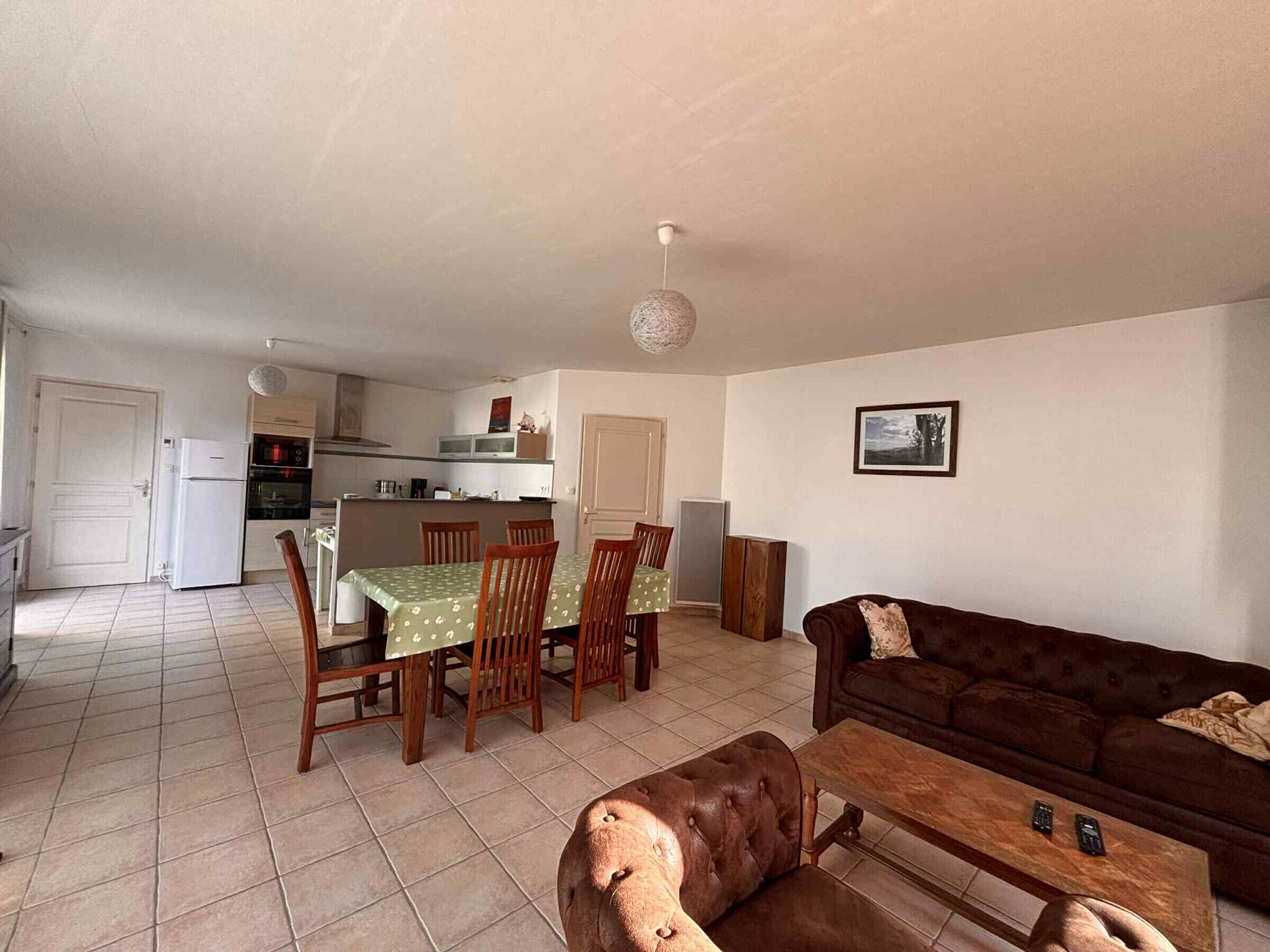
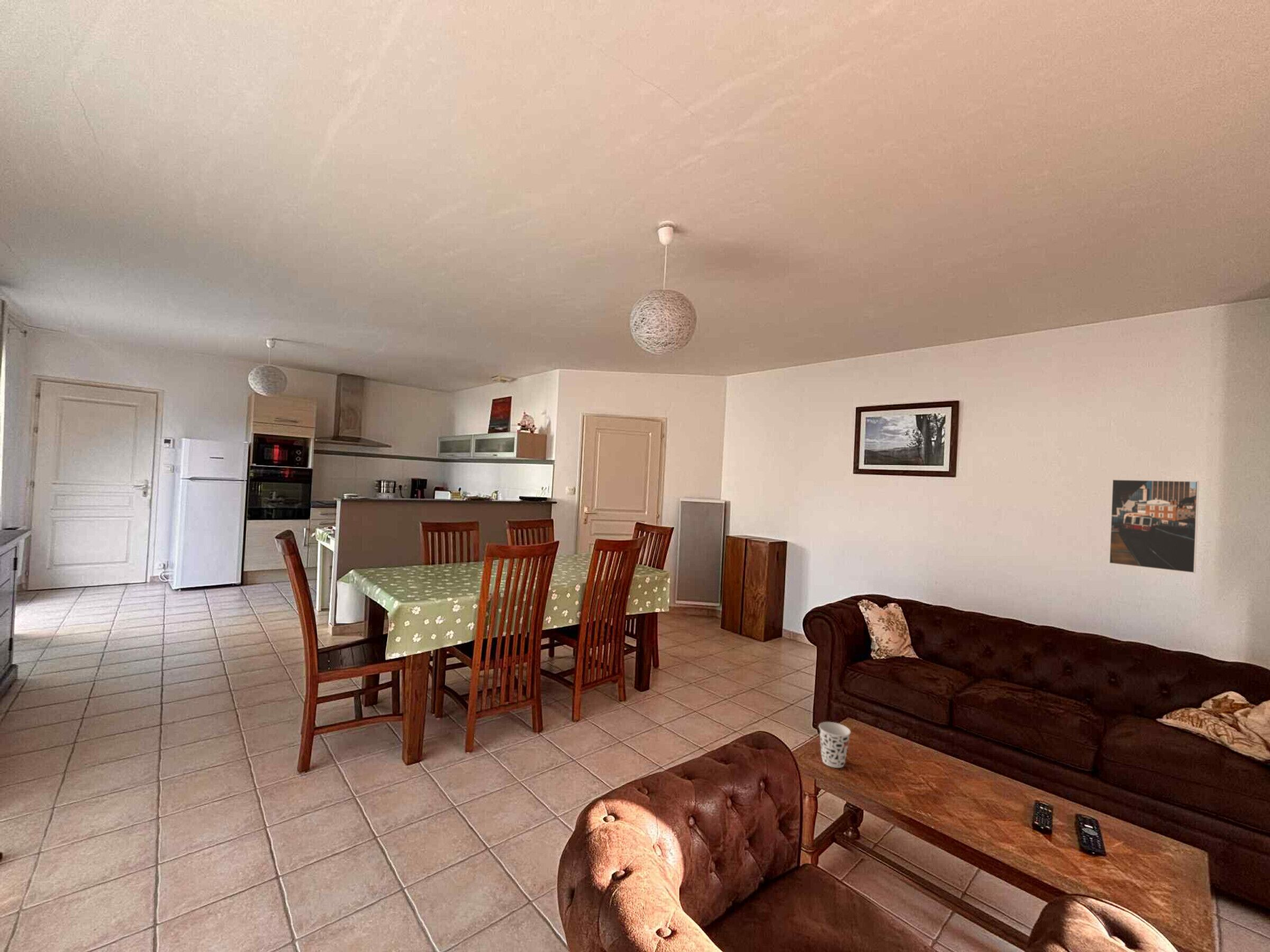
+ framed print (1151, 524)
+ cup (833, 745)
